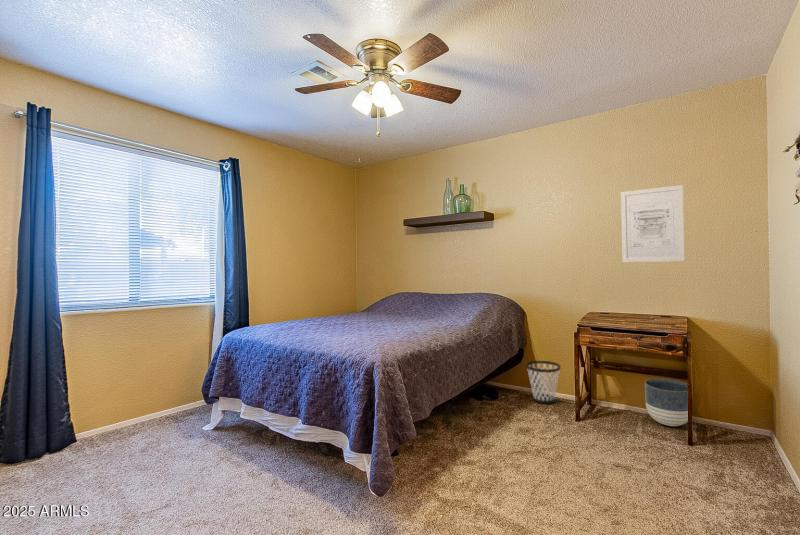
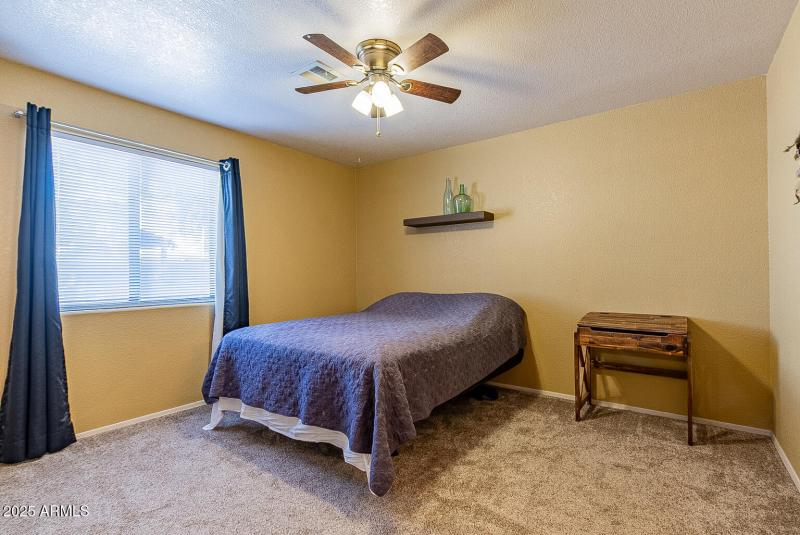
- wastebasket (543, 383)
- planter (668, 404)
- wall art (651, 225)
